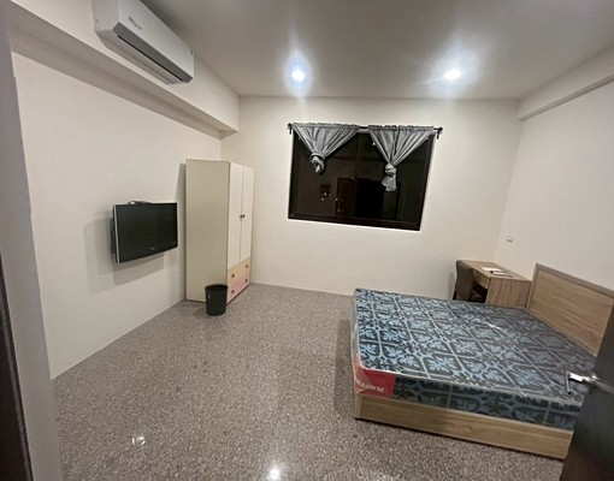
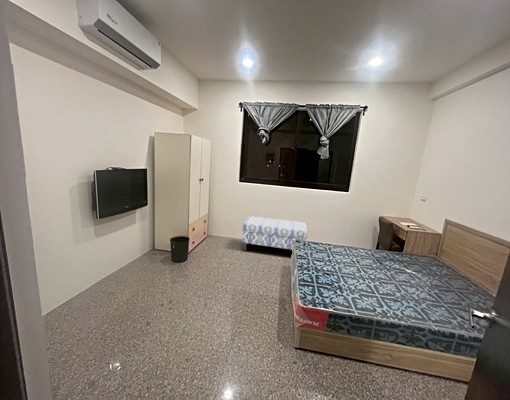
+ bench (274, 236)
